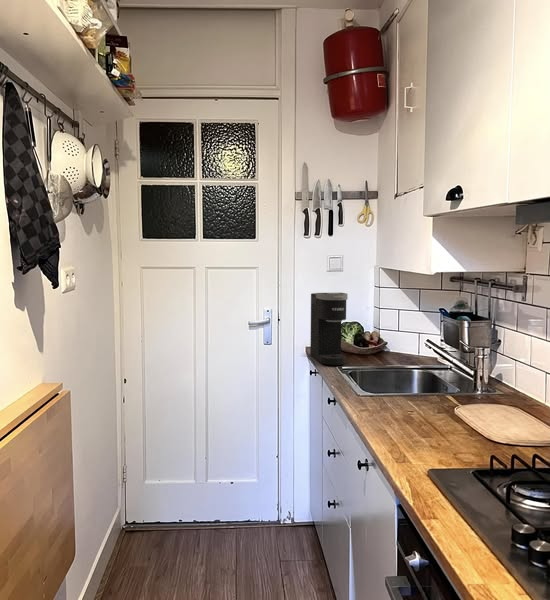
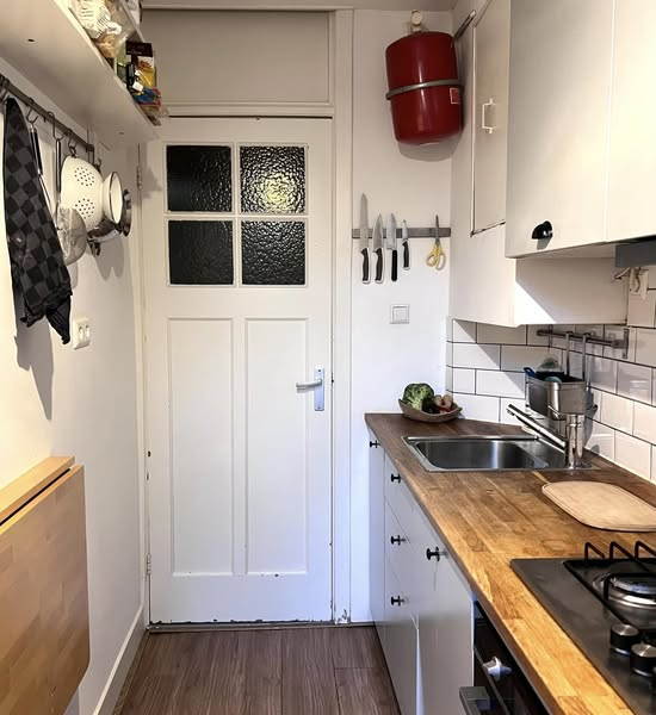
- coffee maker (327, 326)
